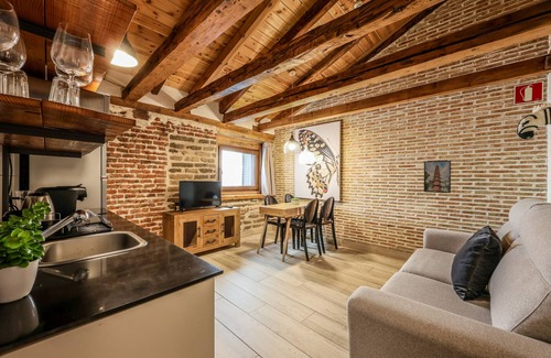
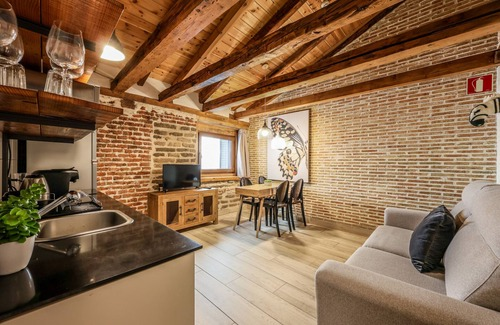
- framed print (436, 176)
